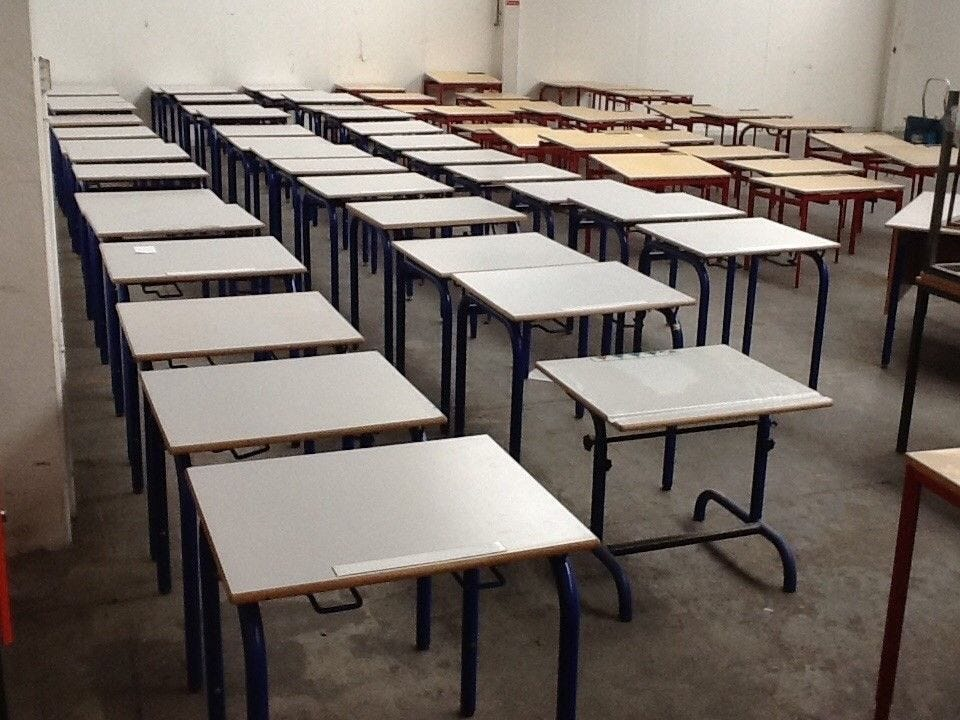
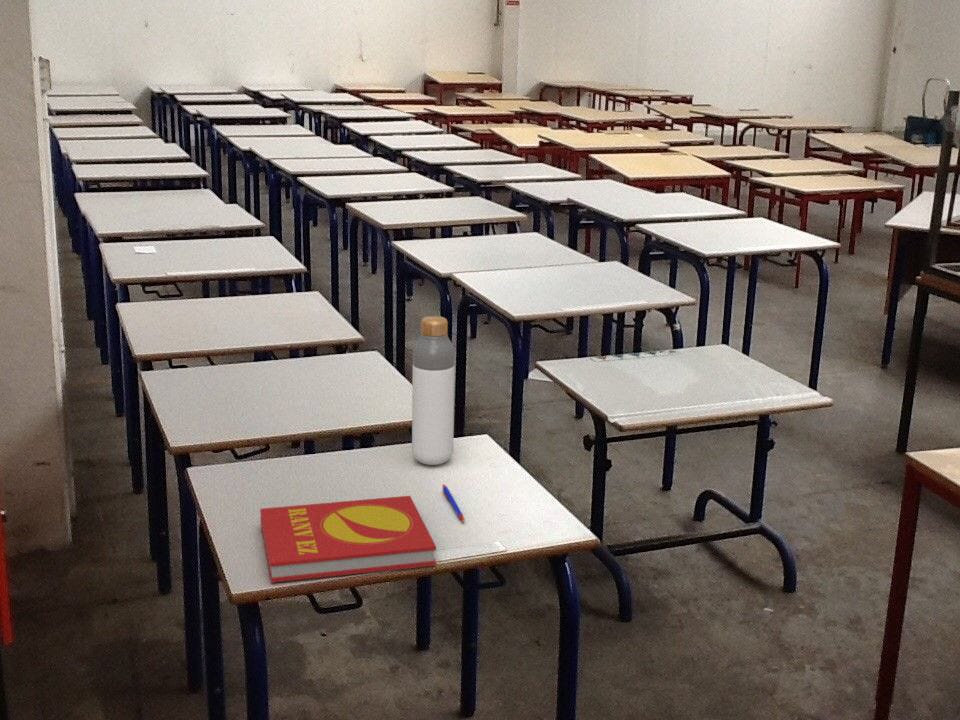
+ pen (453, 502)
+ book (345, 536)
+ bottle (433, 390)
